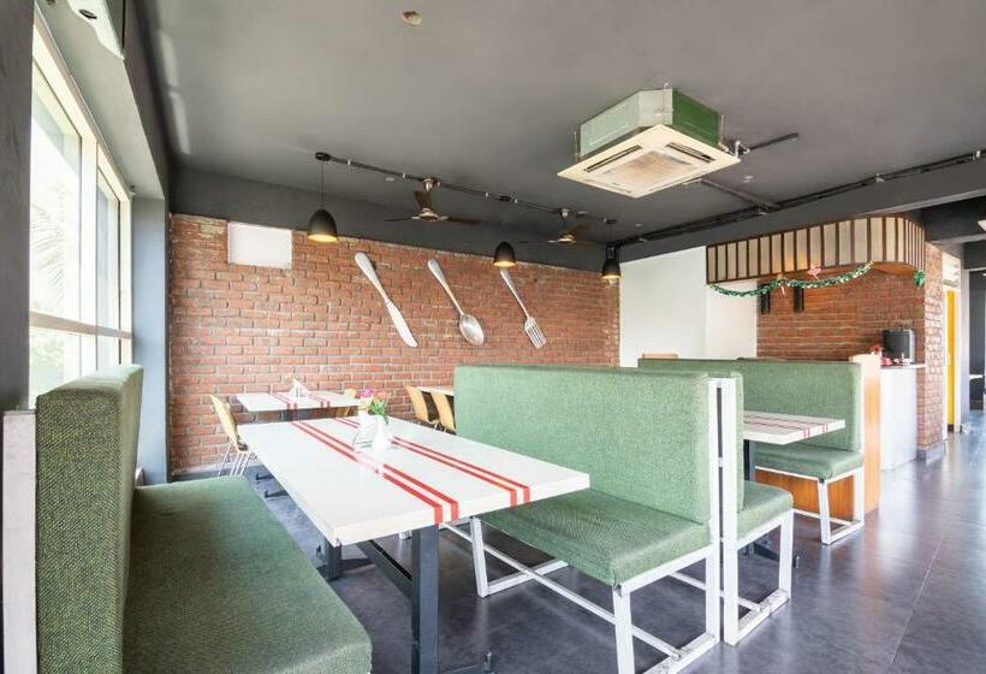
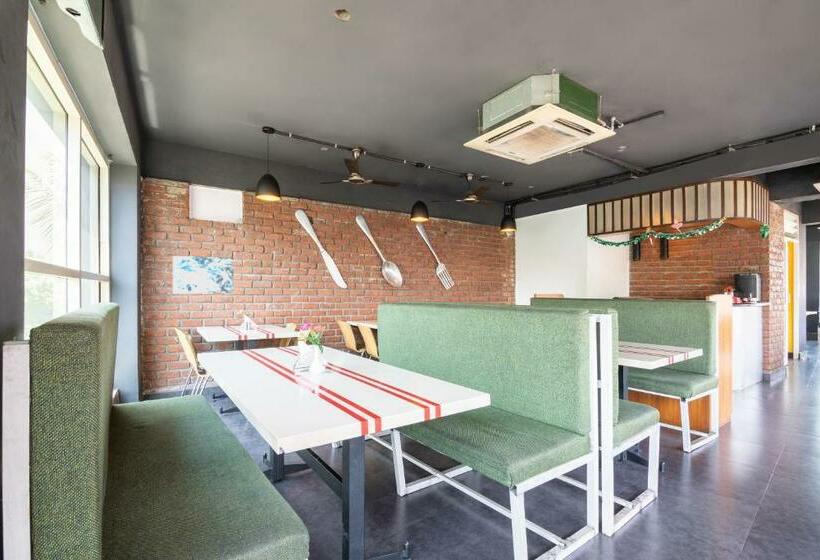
+ wall art (204, 275)
